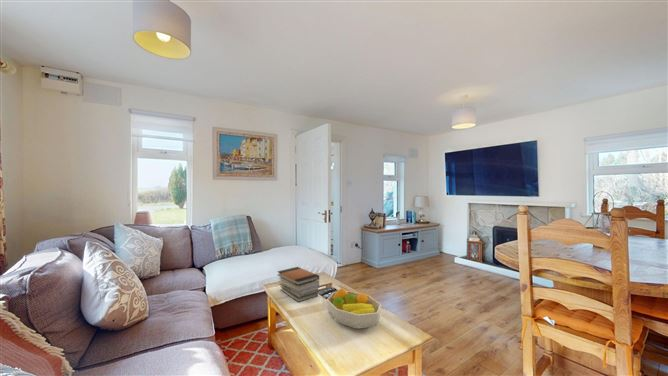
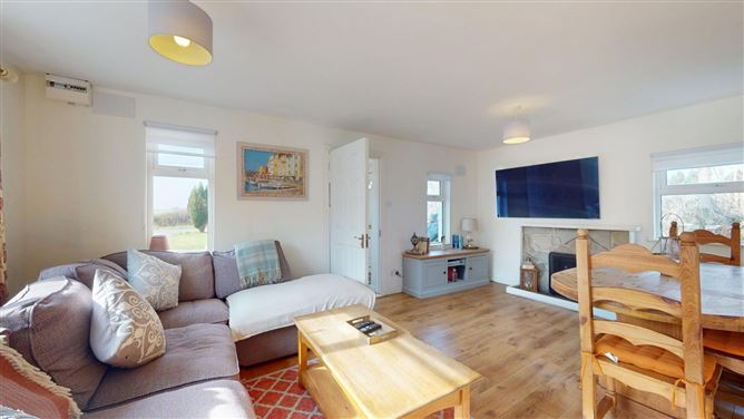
- fruit bowl (353, 306)
- book stack (298, 283)
